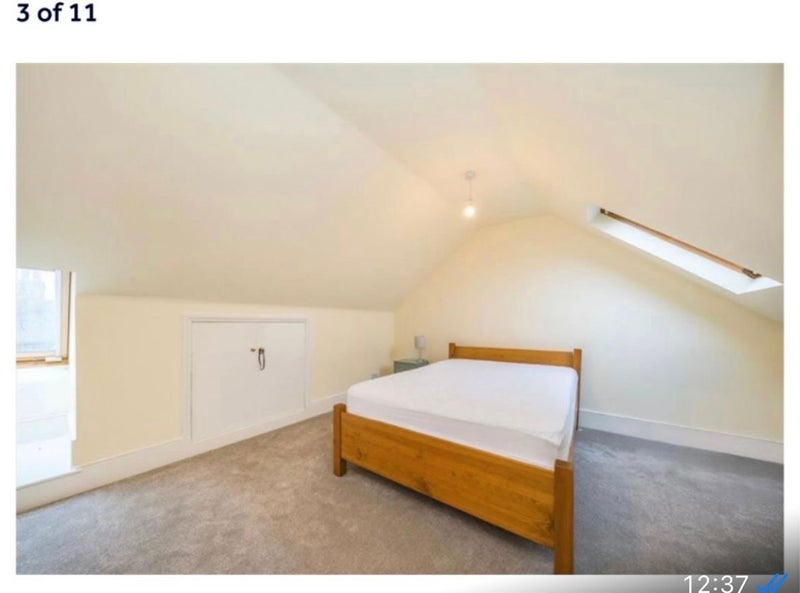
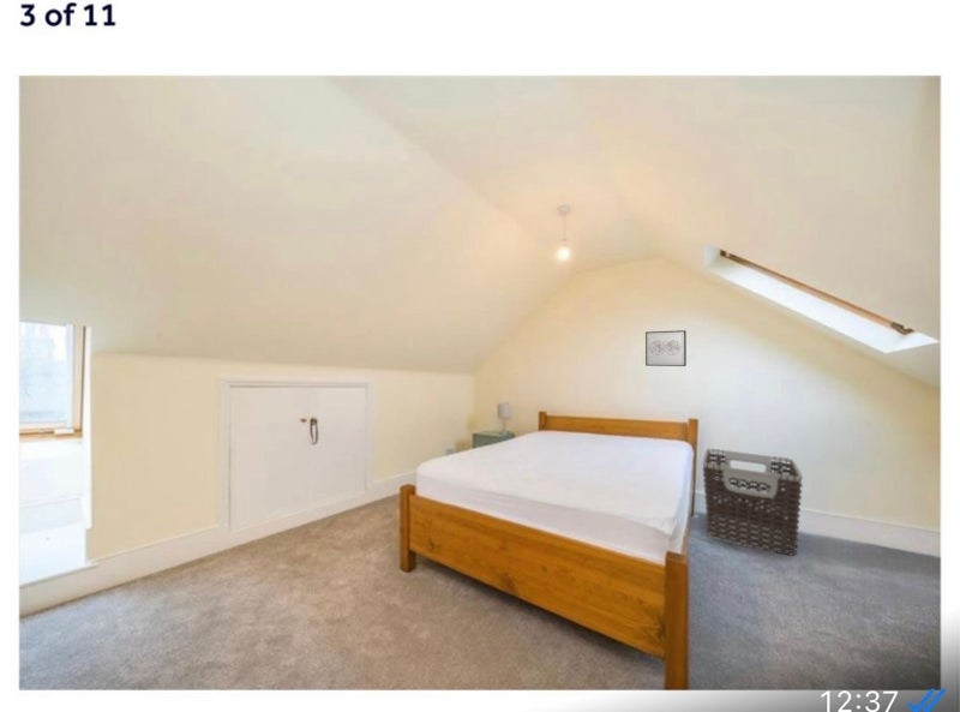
+ clothes hamper (748, 497)
+ wall art (665, 348)
